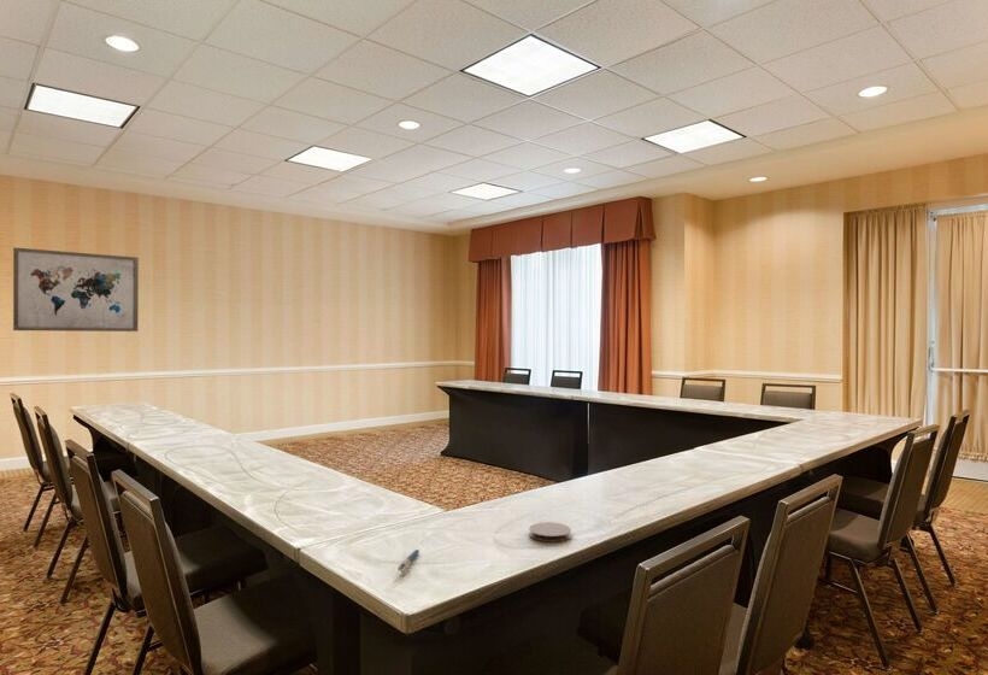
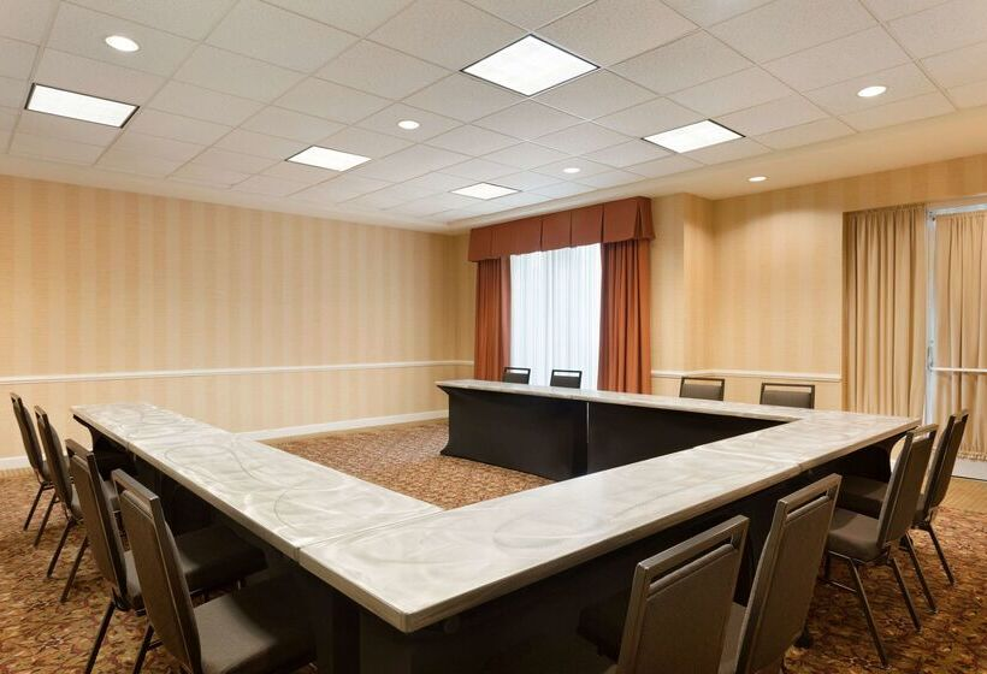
- wall art (78, 292)
- pen (410, 558)
- coaster (549, 532)
